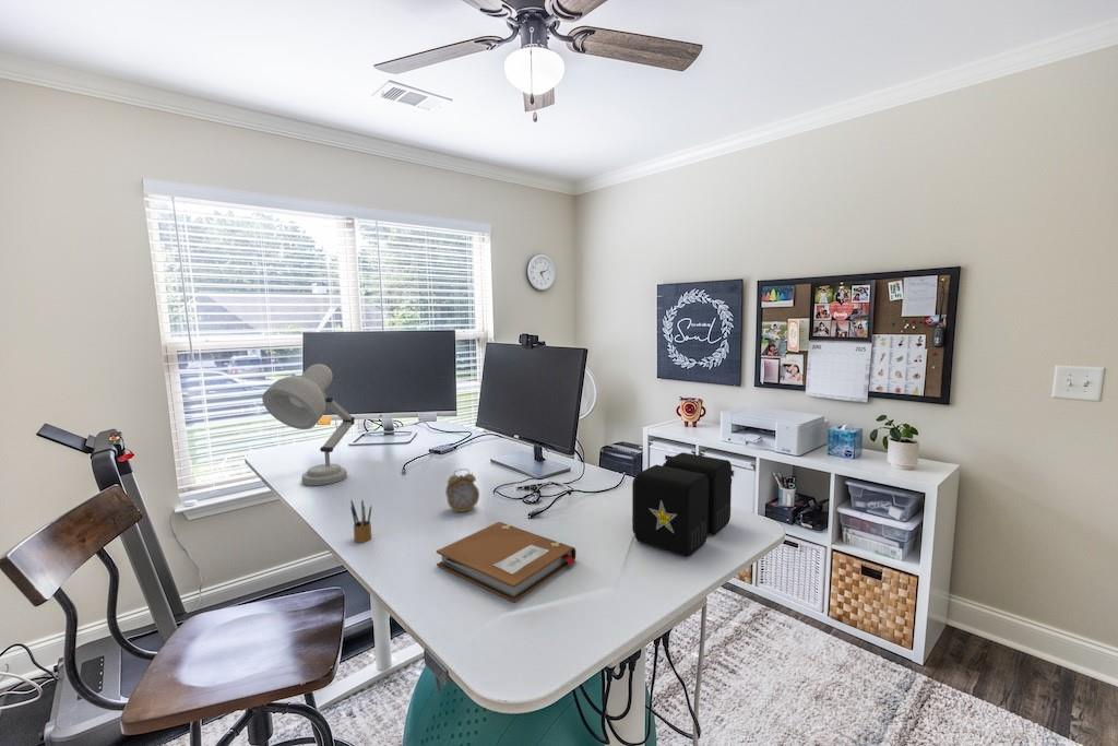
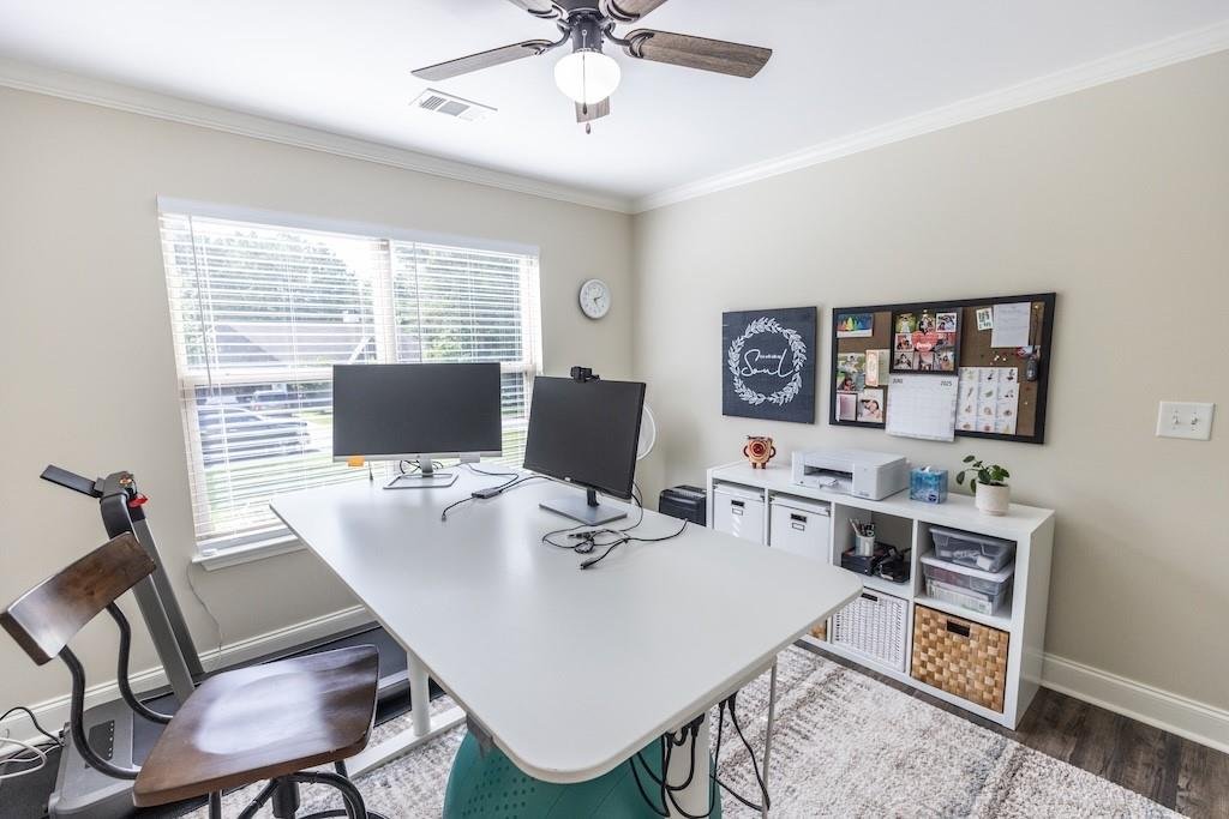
- speaker (683, 499)
- desk lamp (313, 424)
- alarm clock (461, 488)
- notebook (509, 556)
- pencil box (361, 520)
